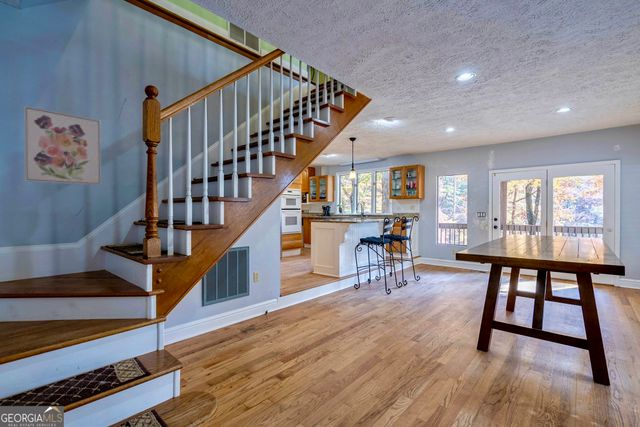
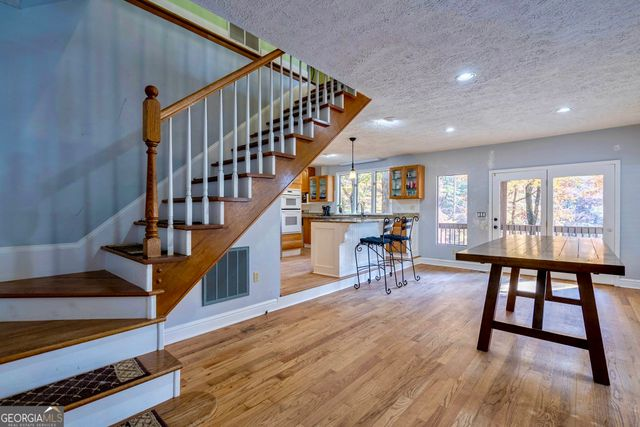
- wall art (65, 148)
